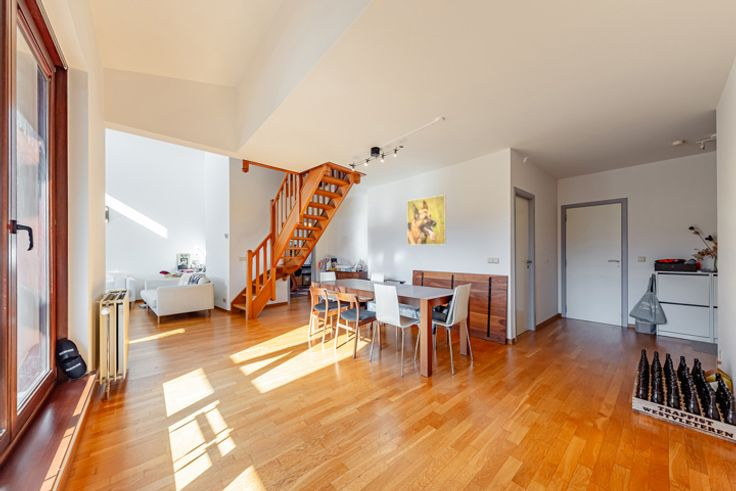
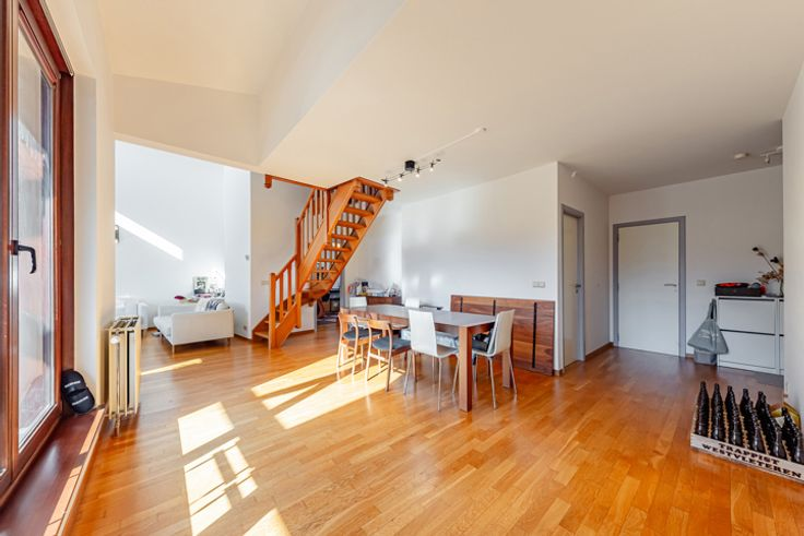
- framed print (425, 221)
